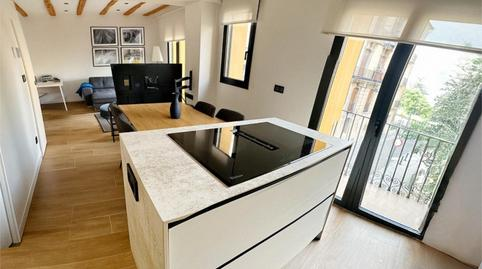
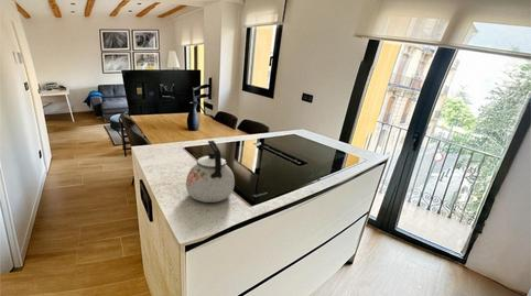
+ kettle (210, 168)
